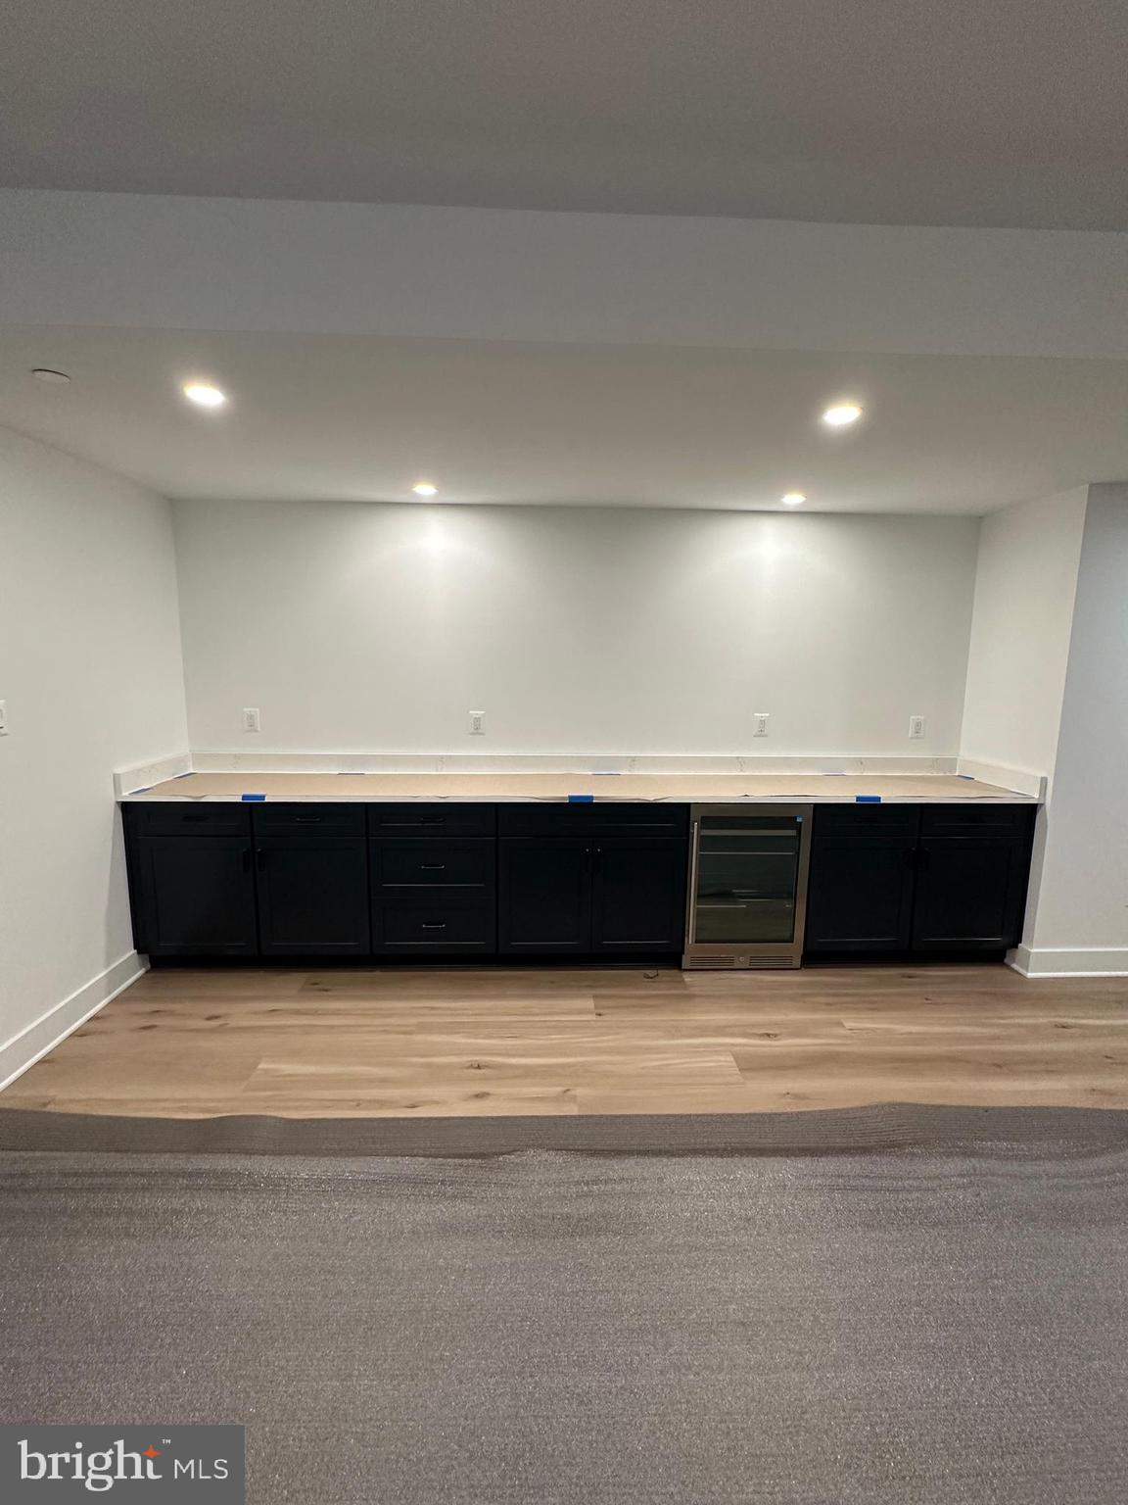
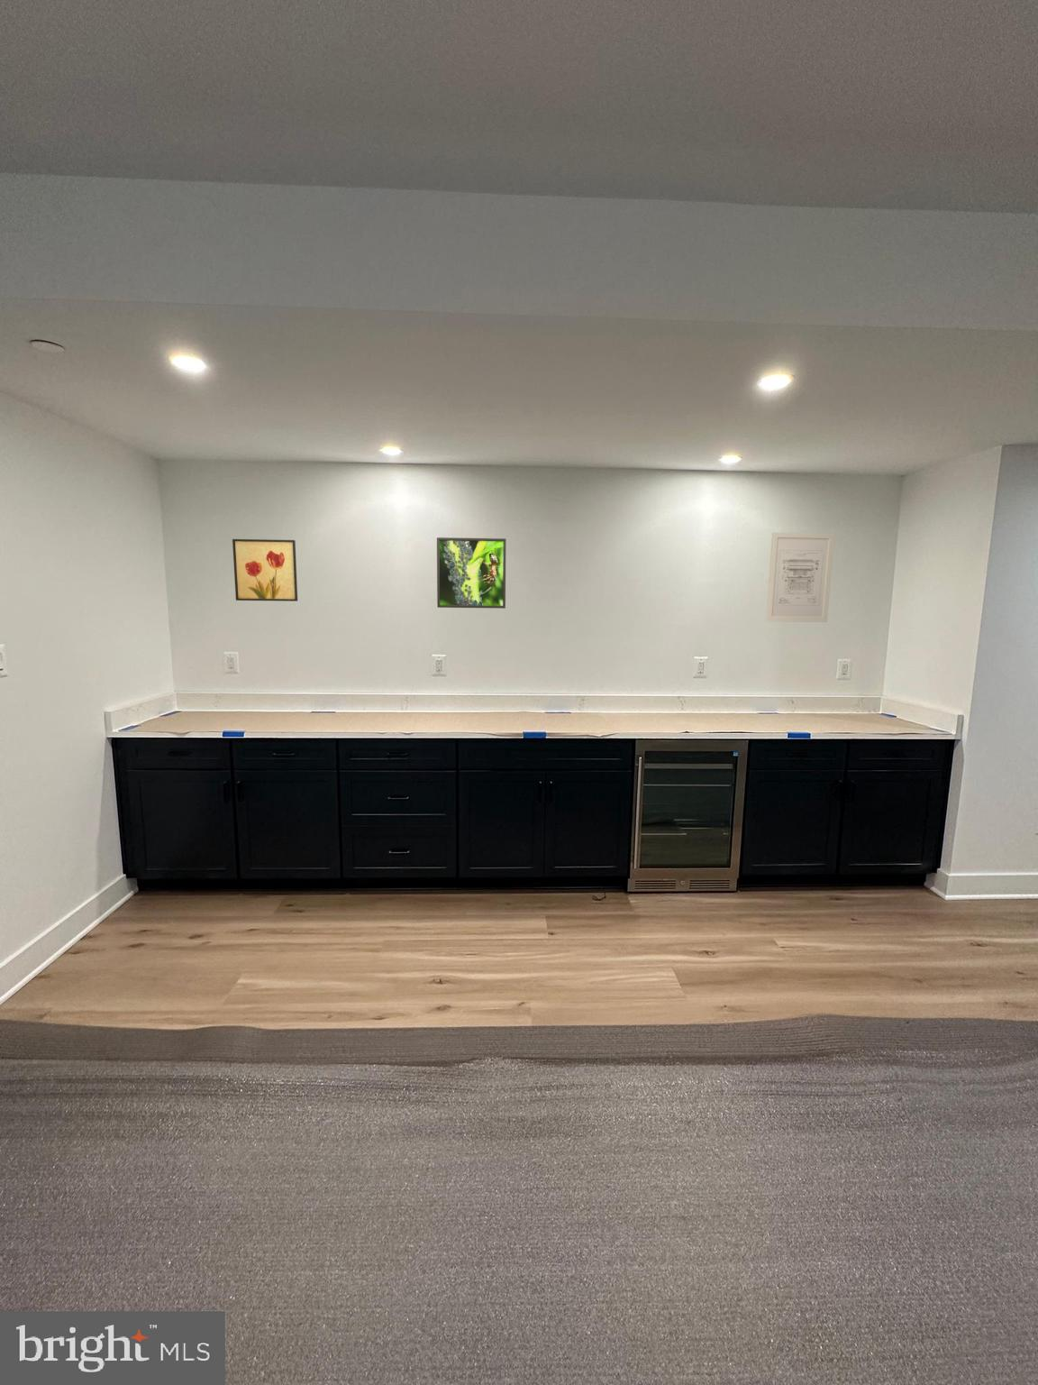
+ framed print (471, 573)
+ wall art (799, 578)
+ wall art (266, 570)
